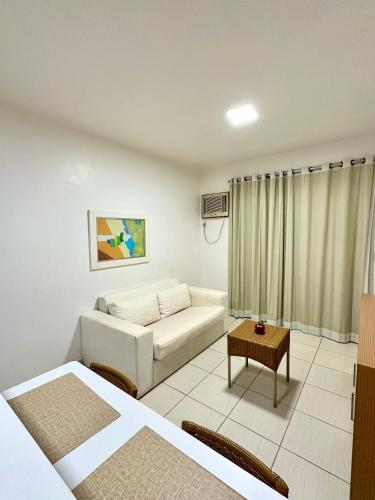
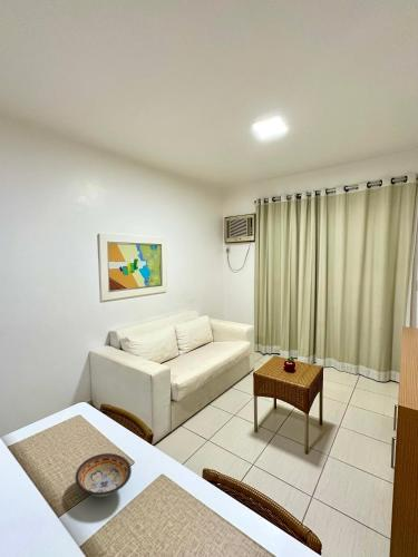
+ bowl (104, 479)
